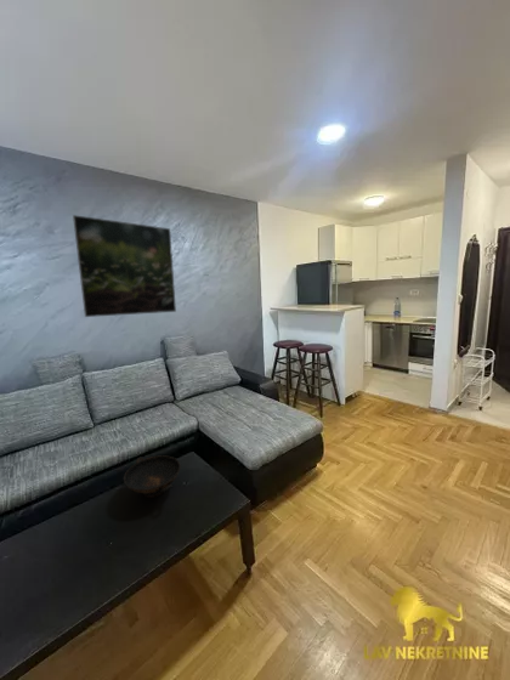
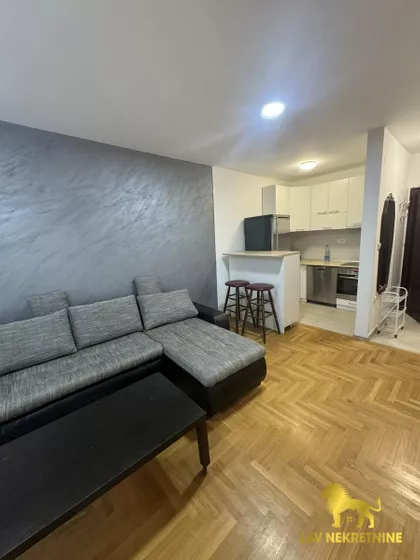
- decorative bowl (153, 480)
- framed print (130, 270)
